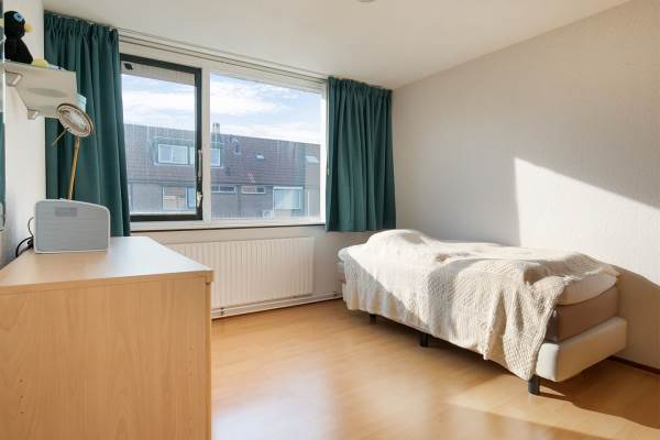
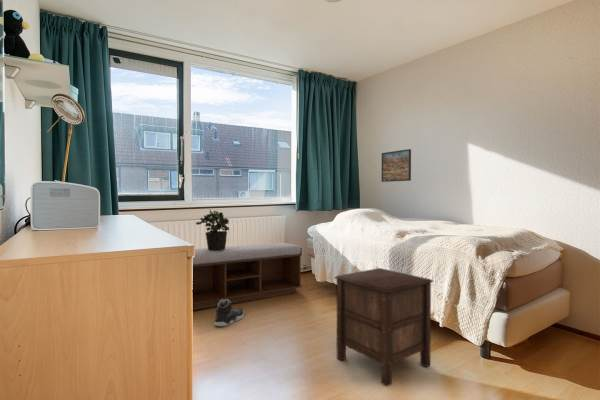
+ nightstand (382, 319)
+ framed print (395, 166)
+ sneaker (230, 309)
+ bench (236, 272)
+ potted plant (214, 229)
